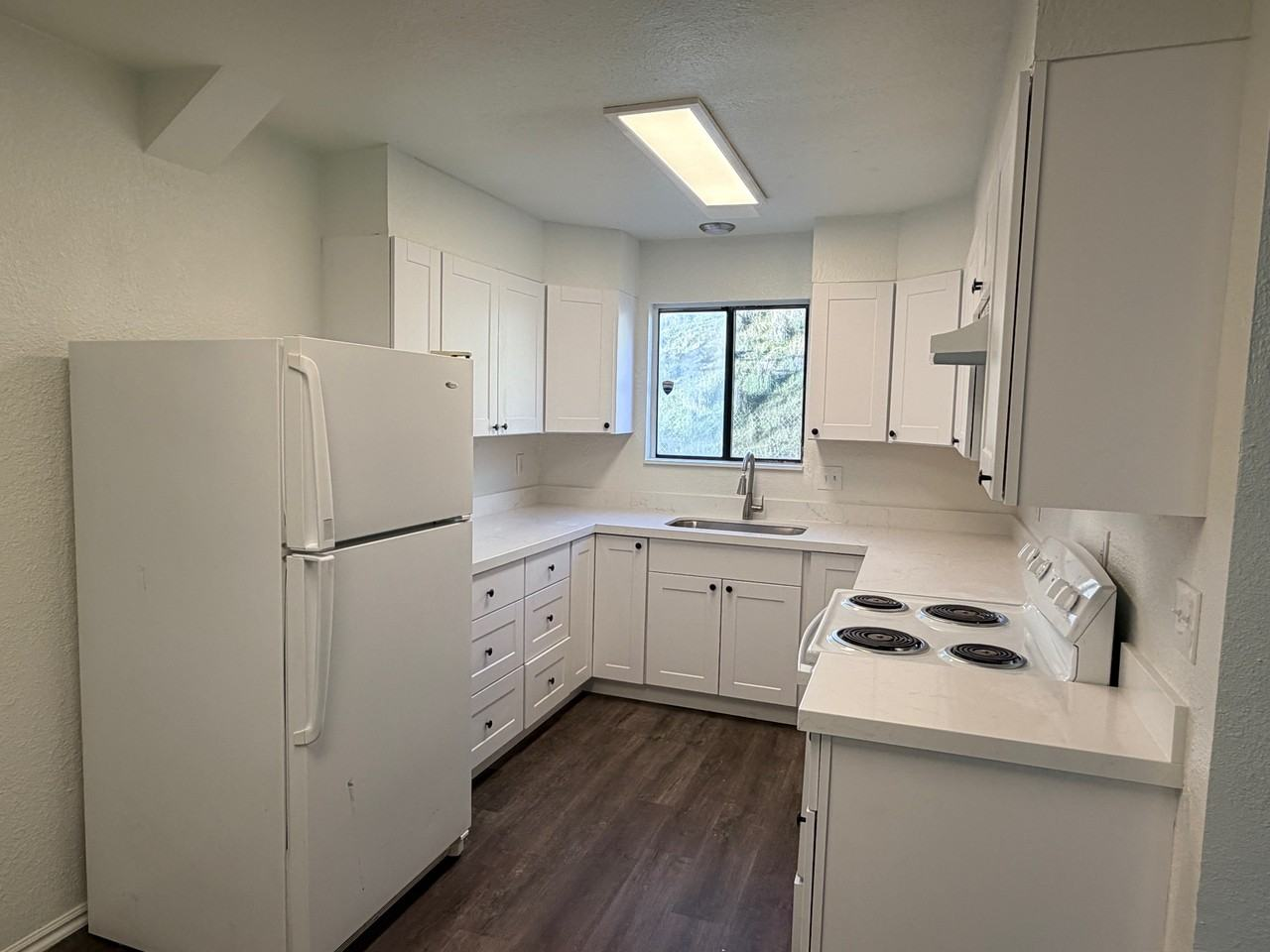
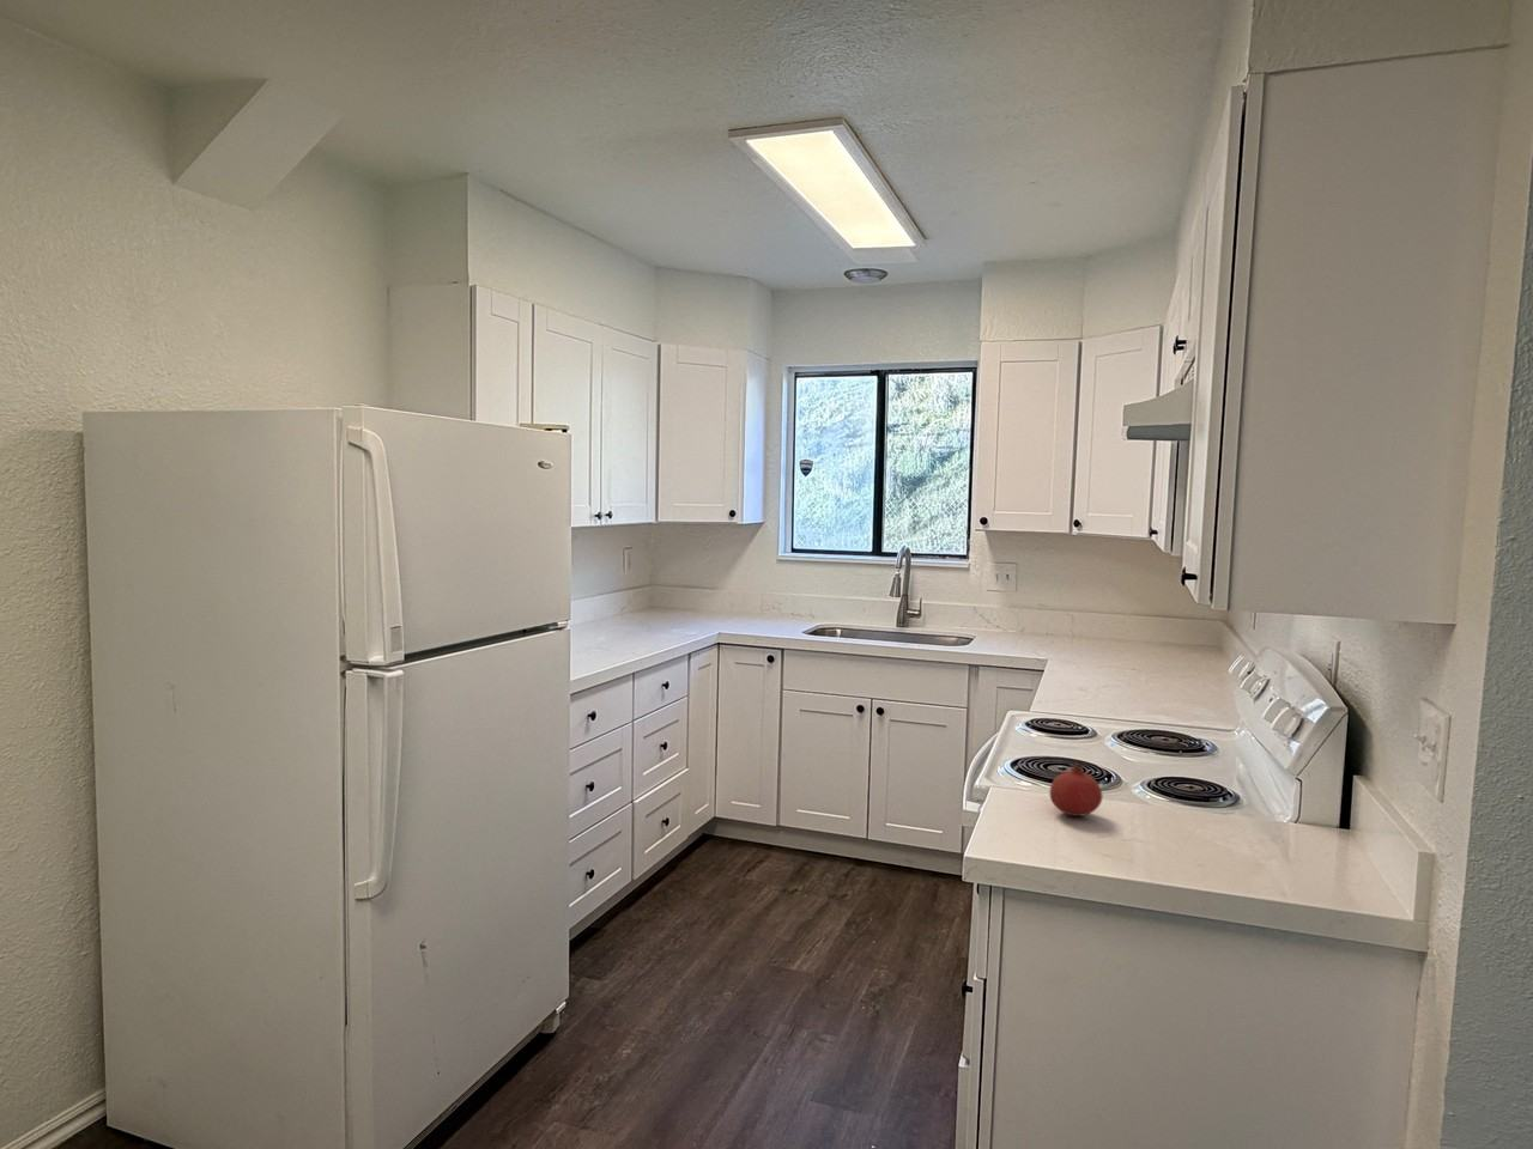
+ fruit (1076, 789)
